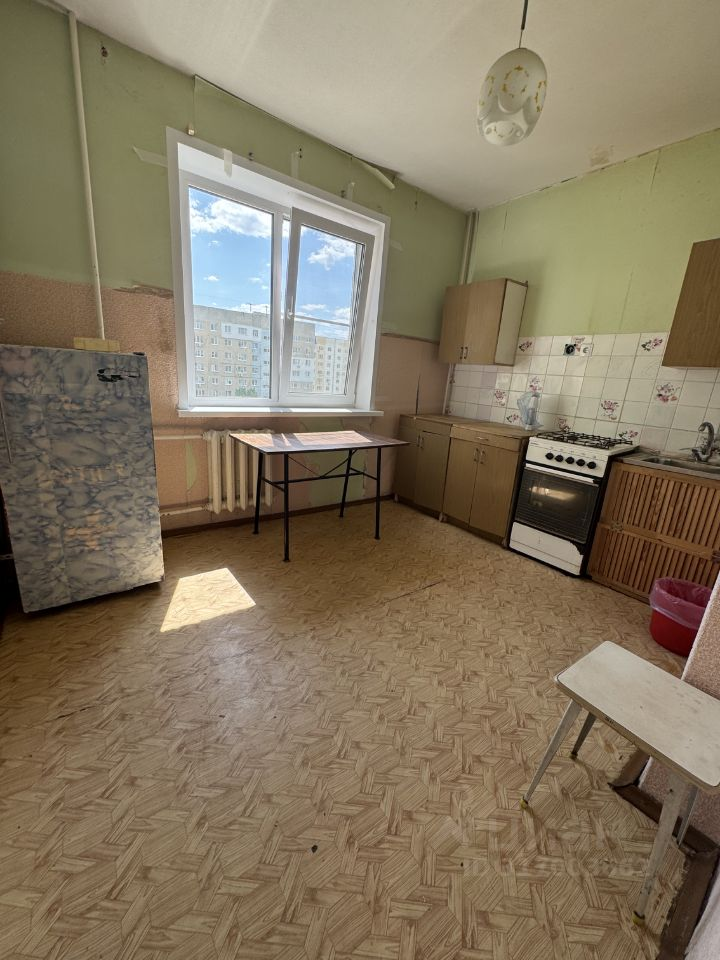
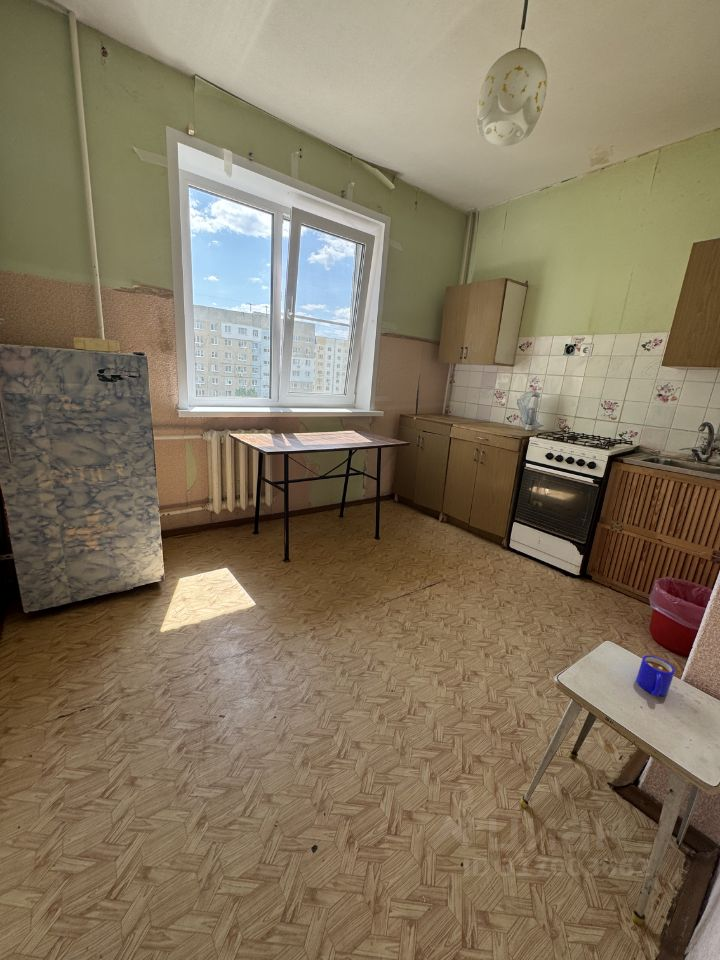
+ mug (656, 679)
